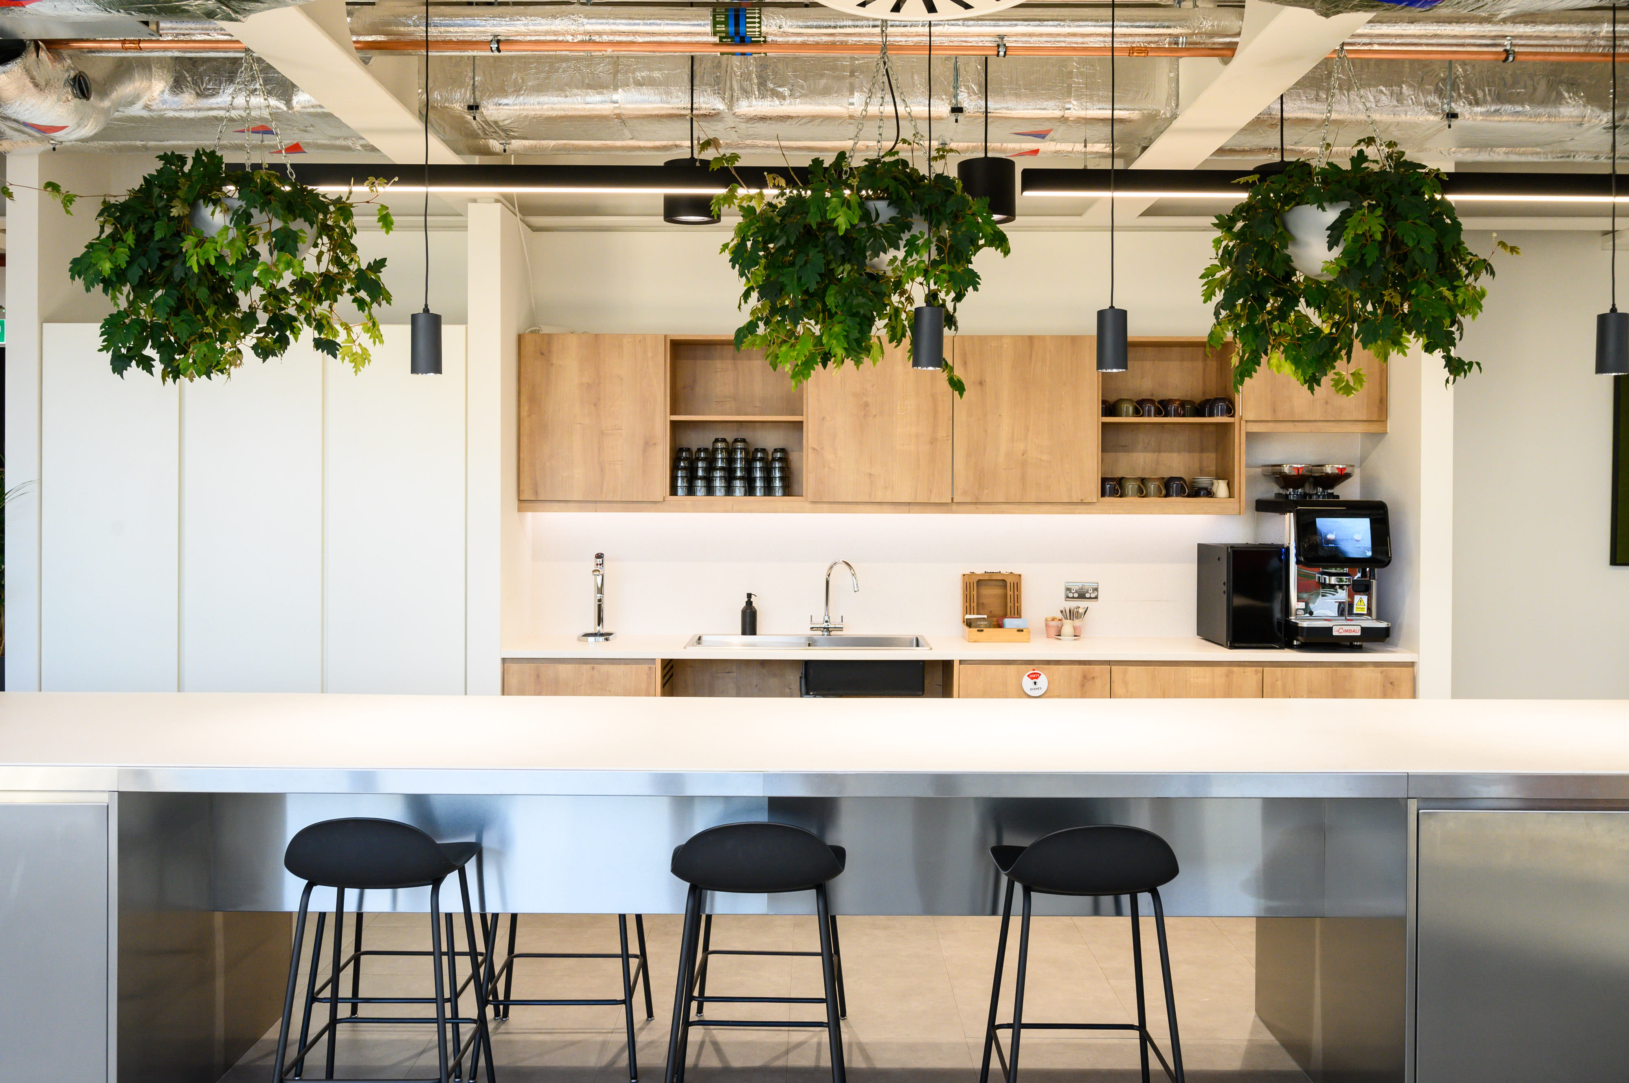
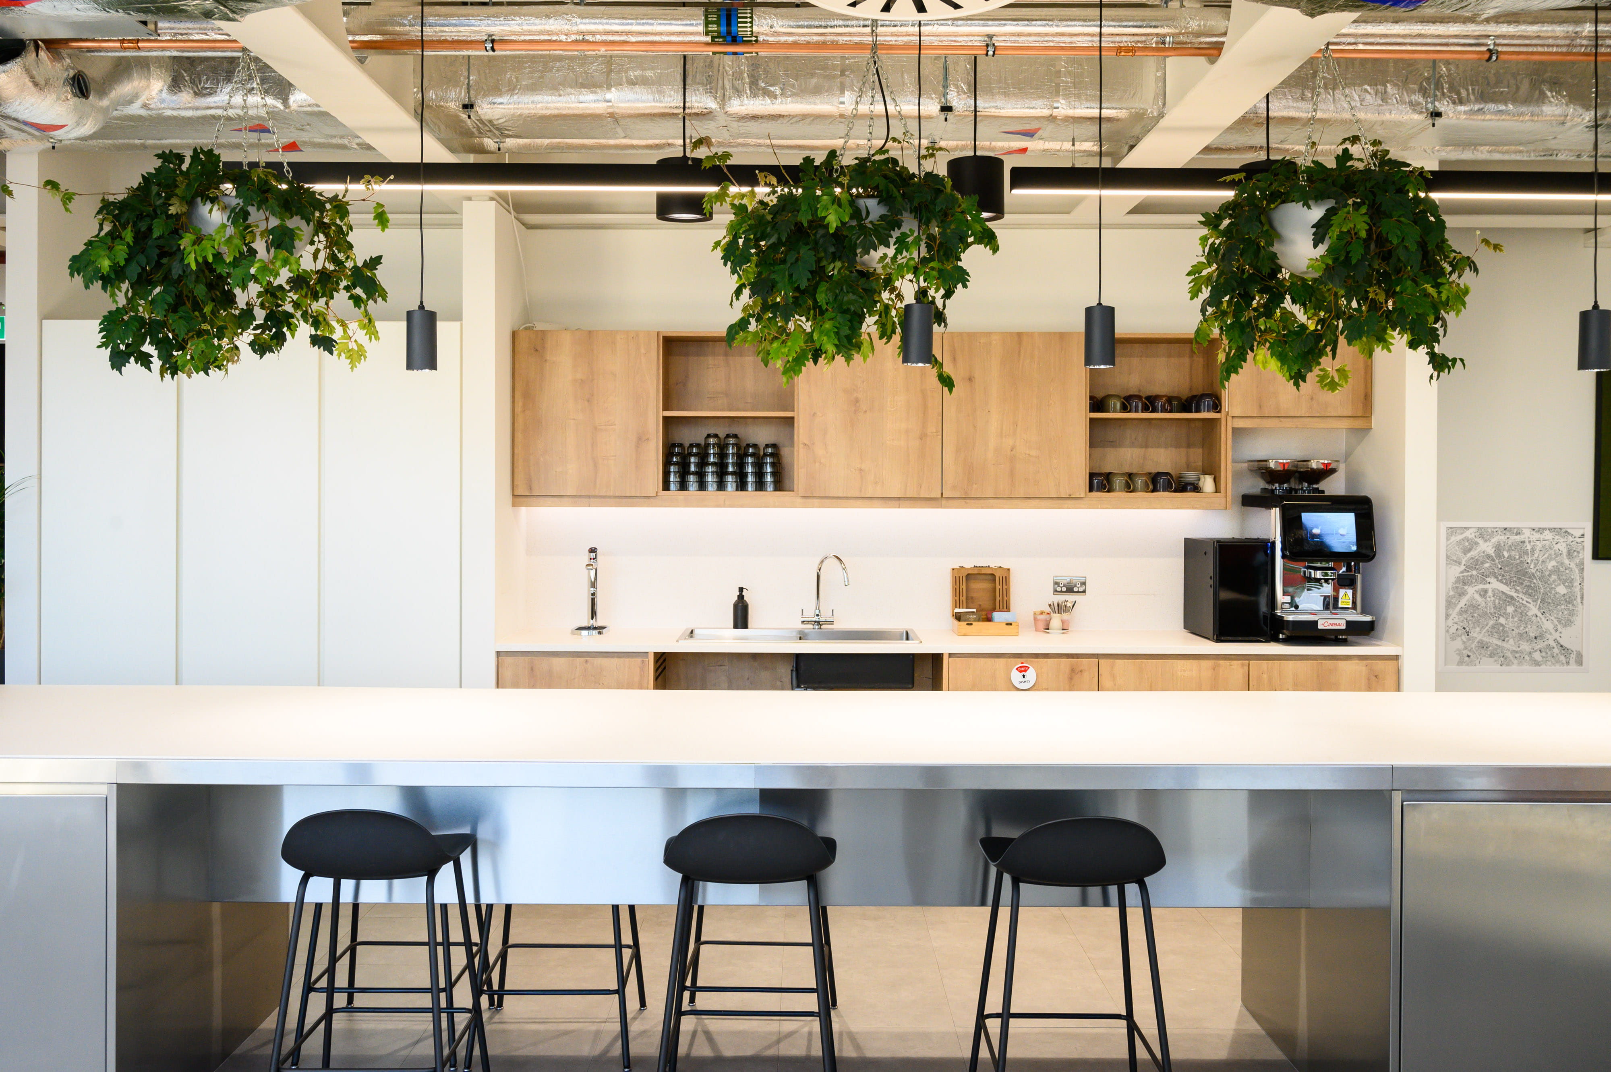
+ wall art (1513, 597)
